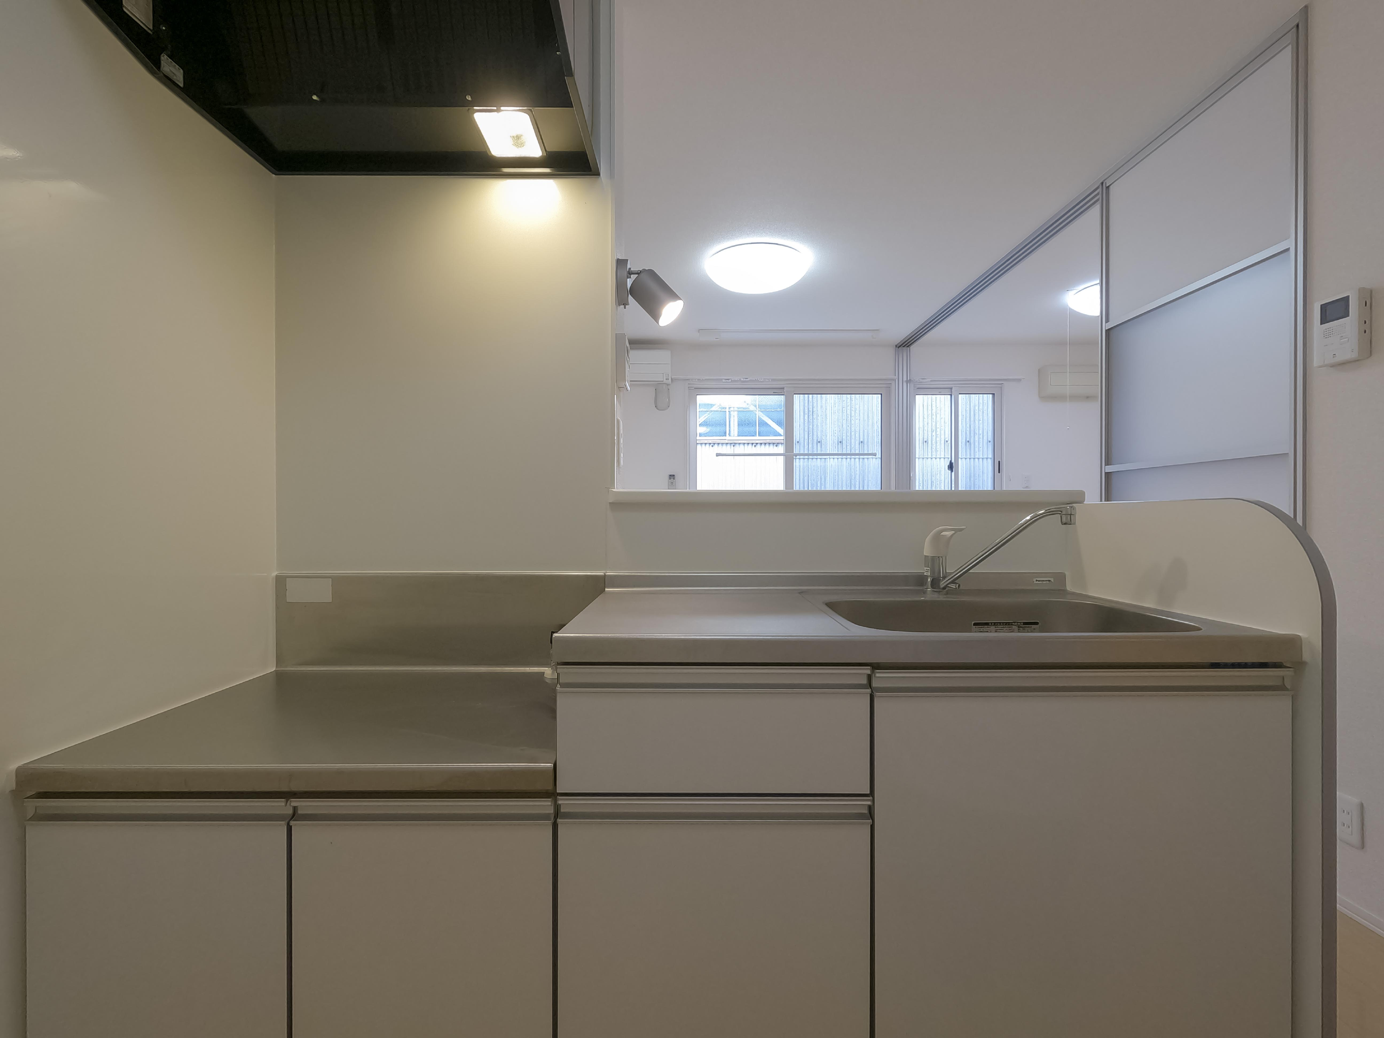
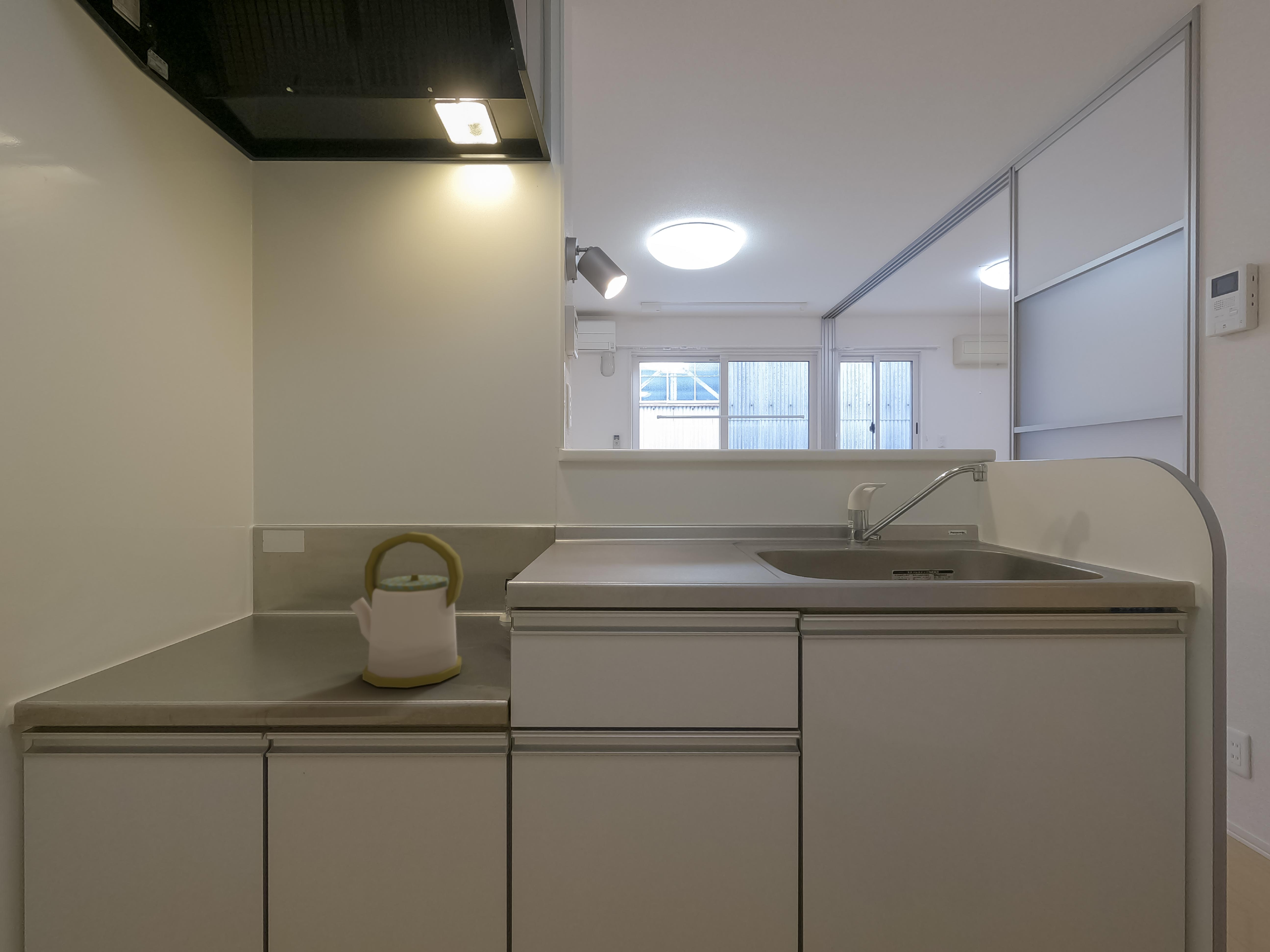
+ kettle (406, 602)
